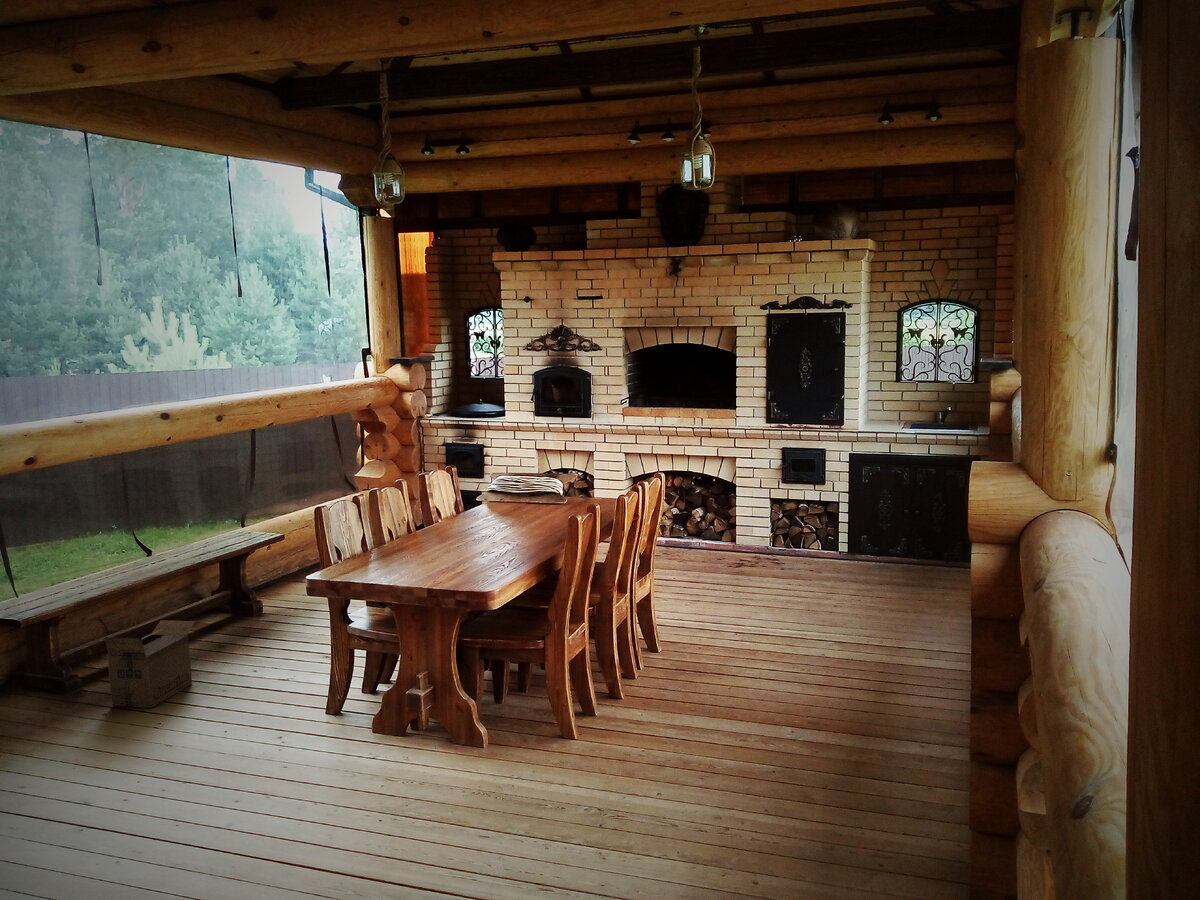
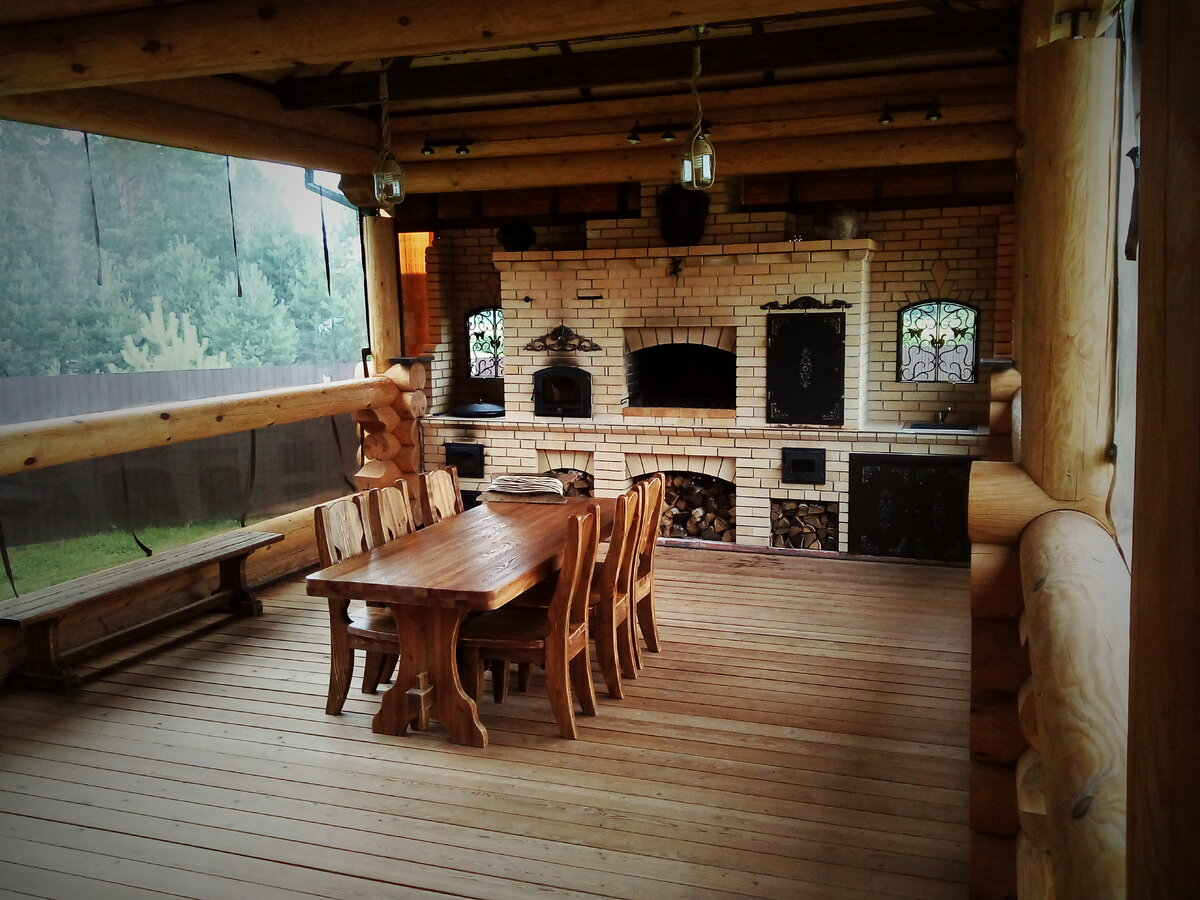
- cardboard box (154, 658)
